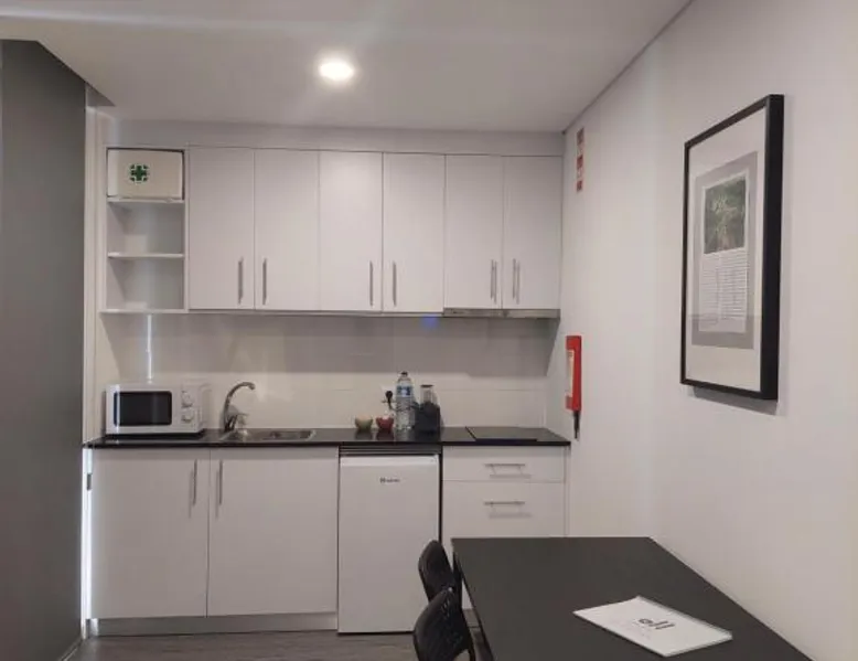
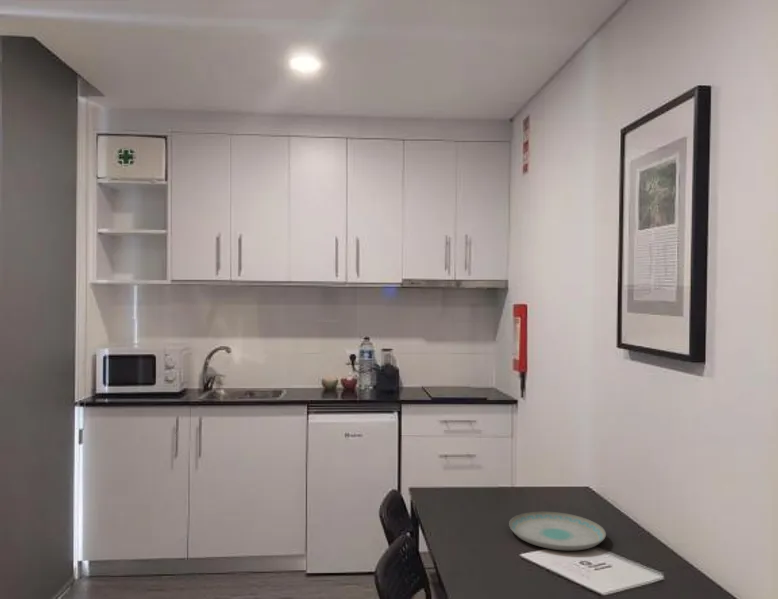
+ plate (556, 531)
